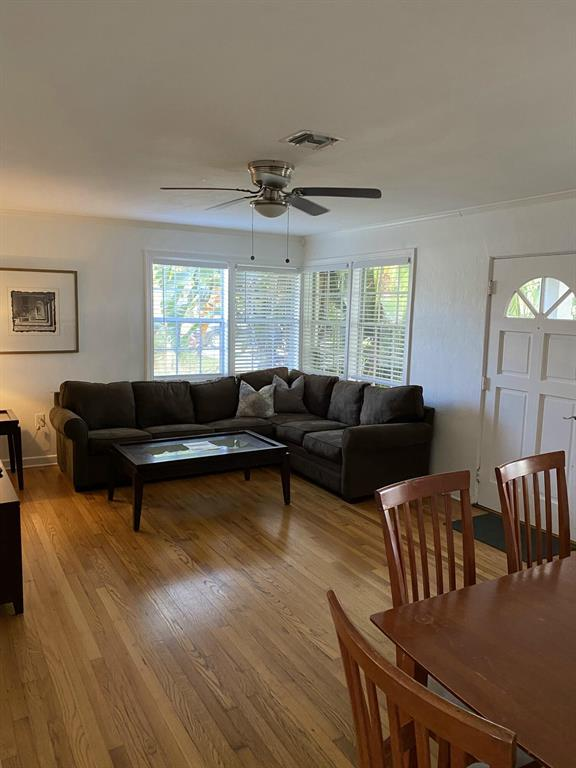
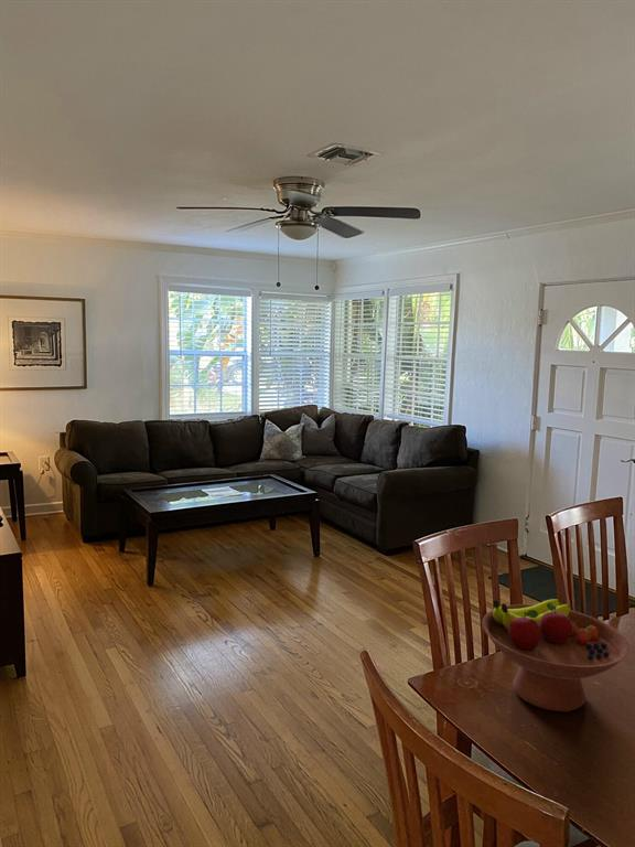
+ fruit bowl (551, 651)
